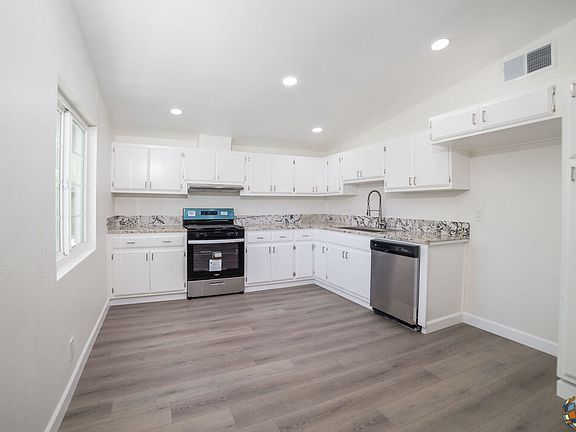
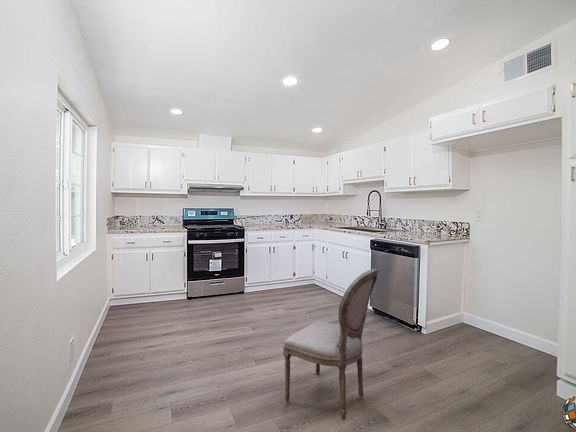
+ dining chair (328, 330)
